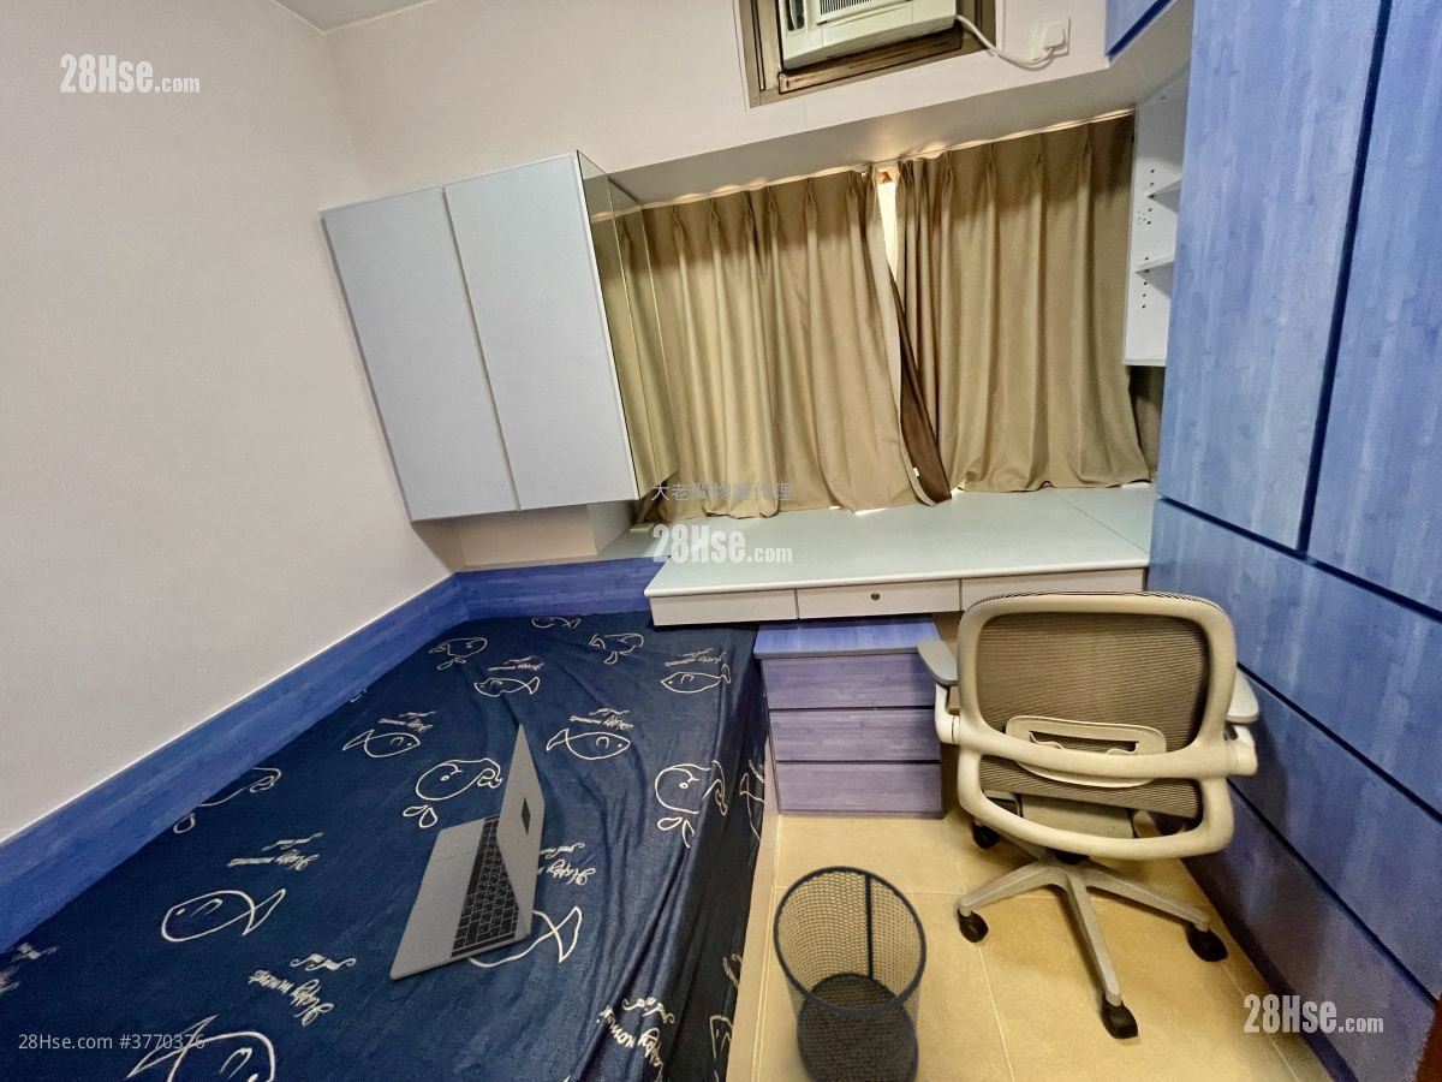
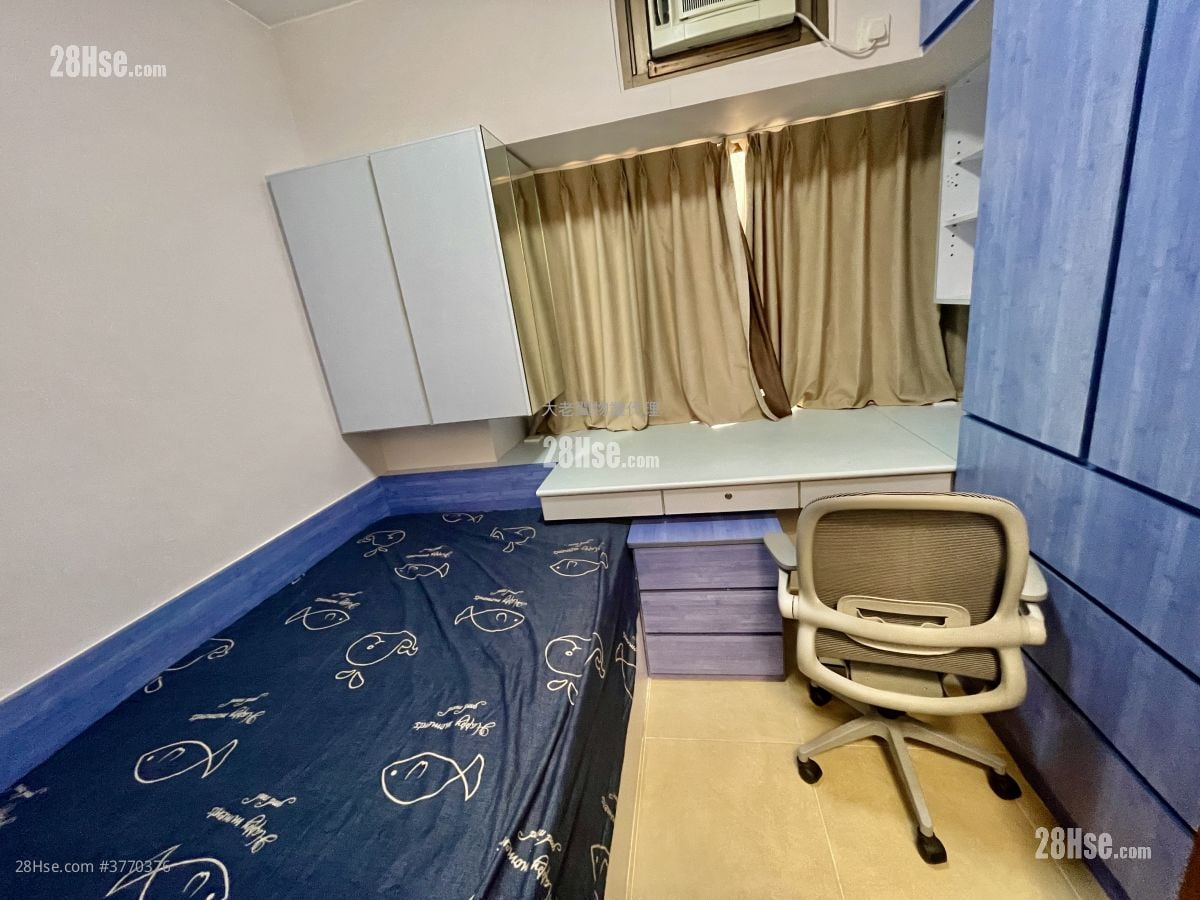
- waste bin (851, 985)
- laptop (465, 834)
